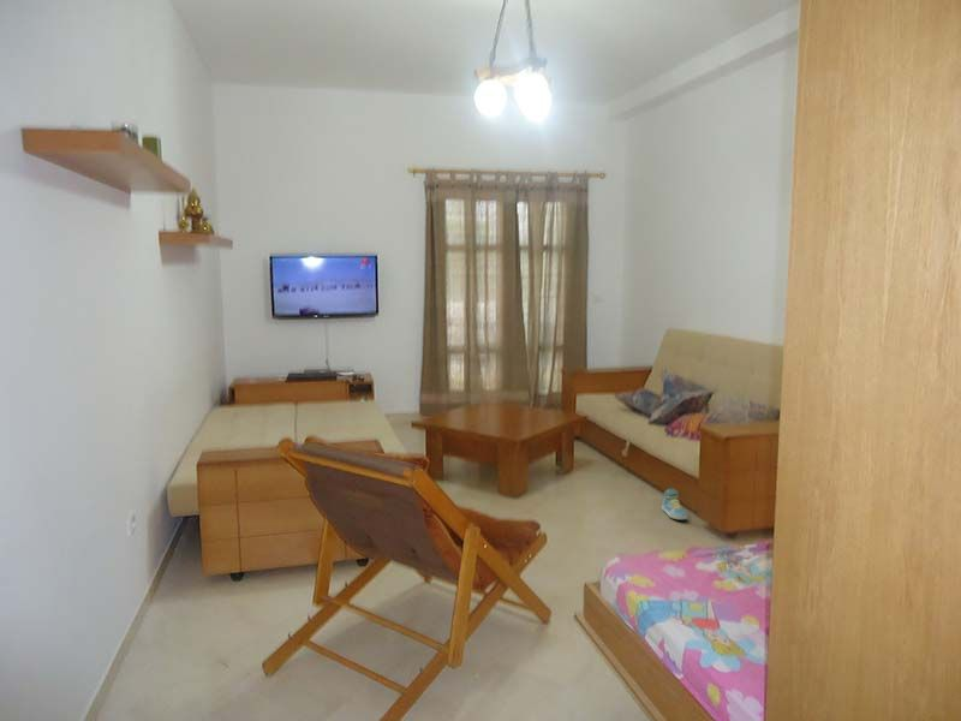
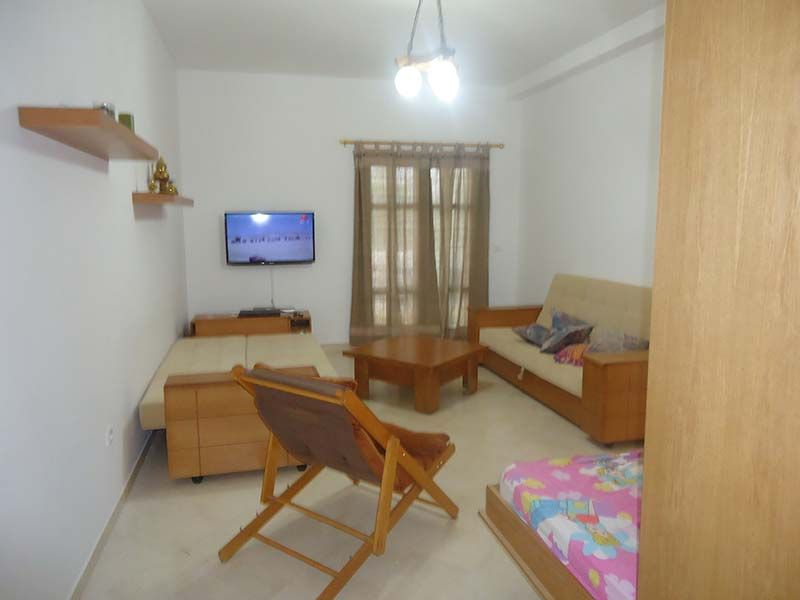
- sneaker (674, 502)
